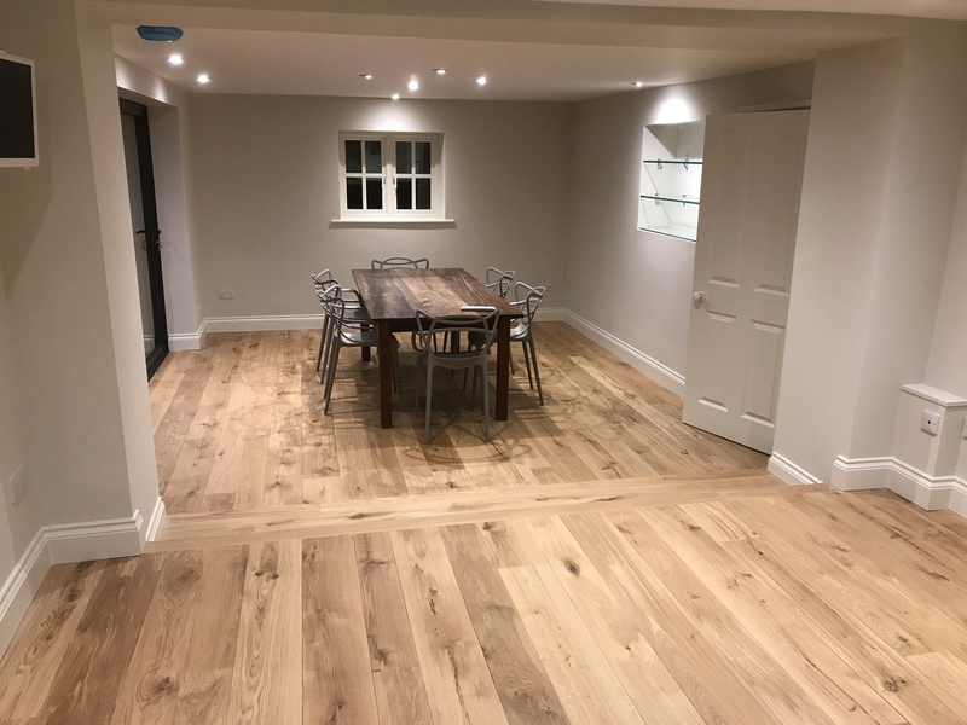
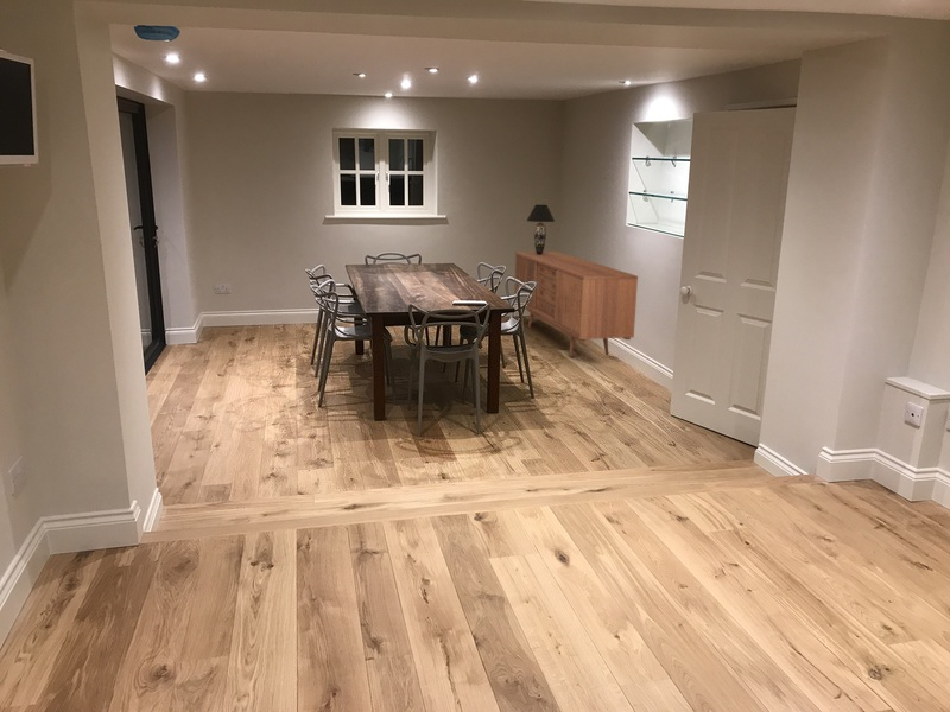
+ table lamp (540, 229)
+ sideboard (566, 301)
